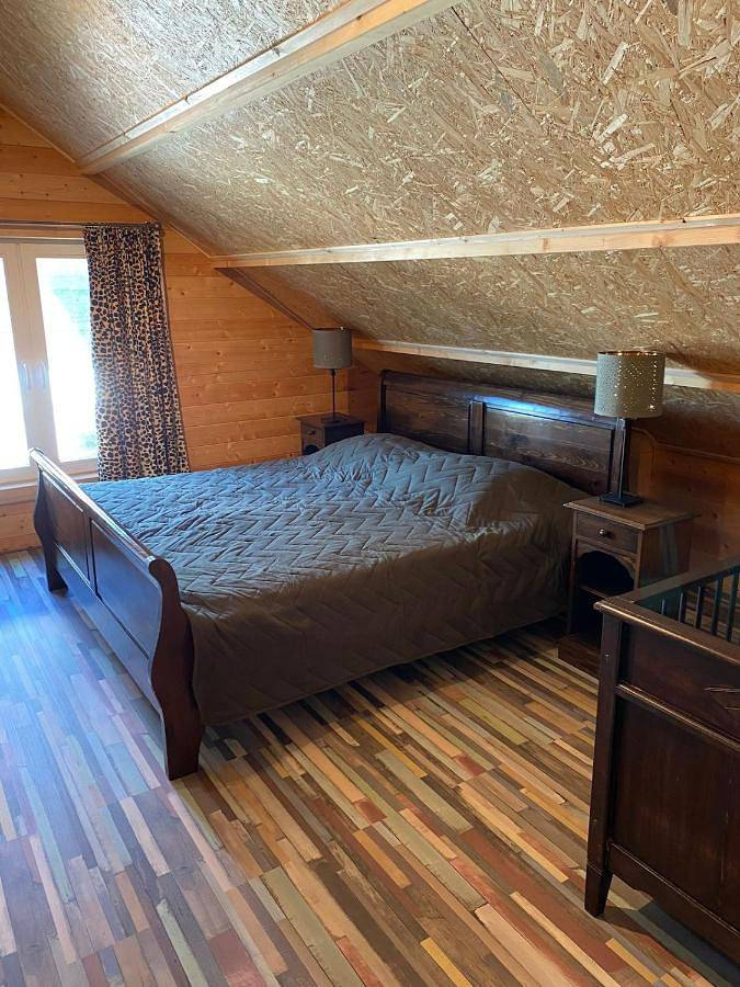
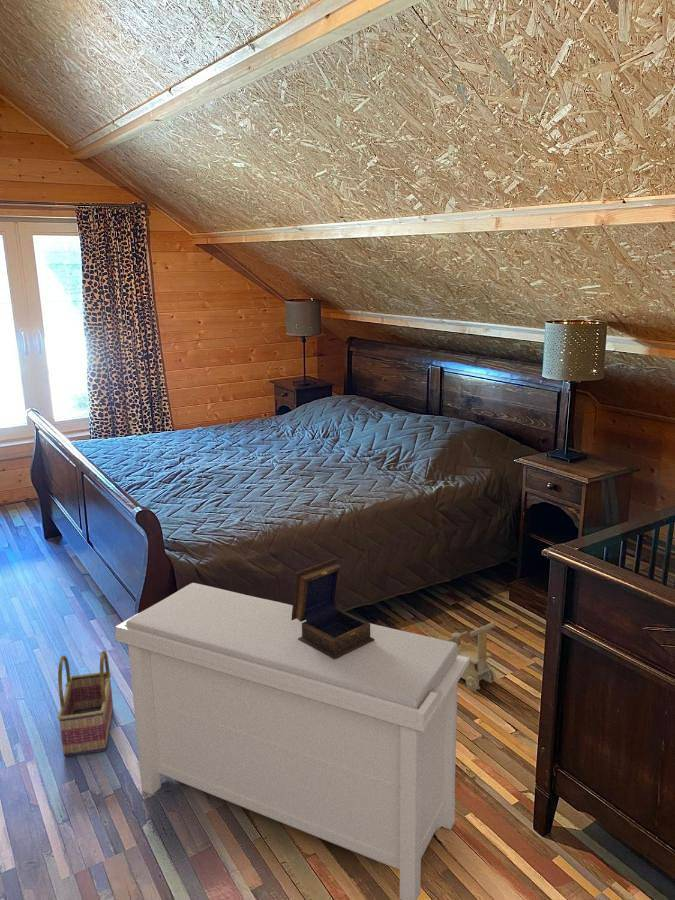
+ basket (86, 694)
+ decorative box (332, 604)
+ toy train (466, 648)
+ bench (288, 721)
